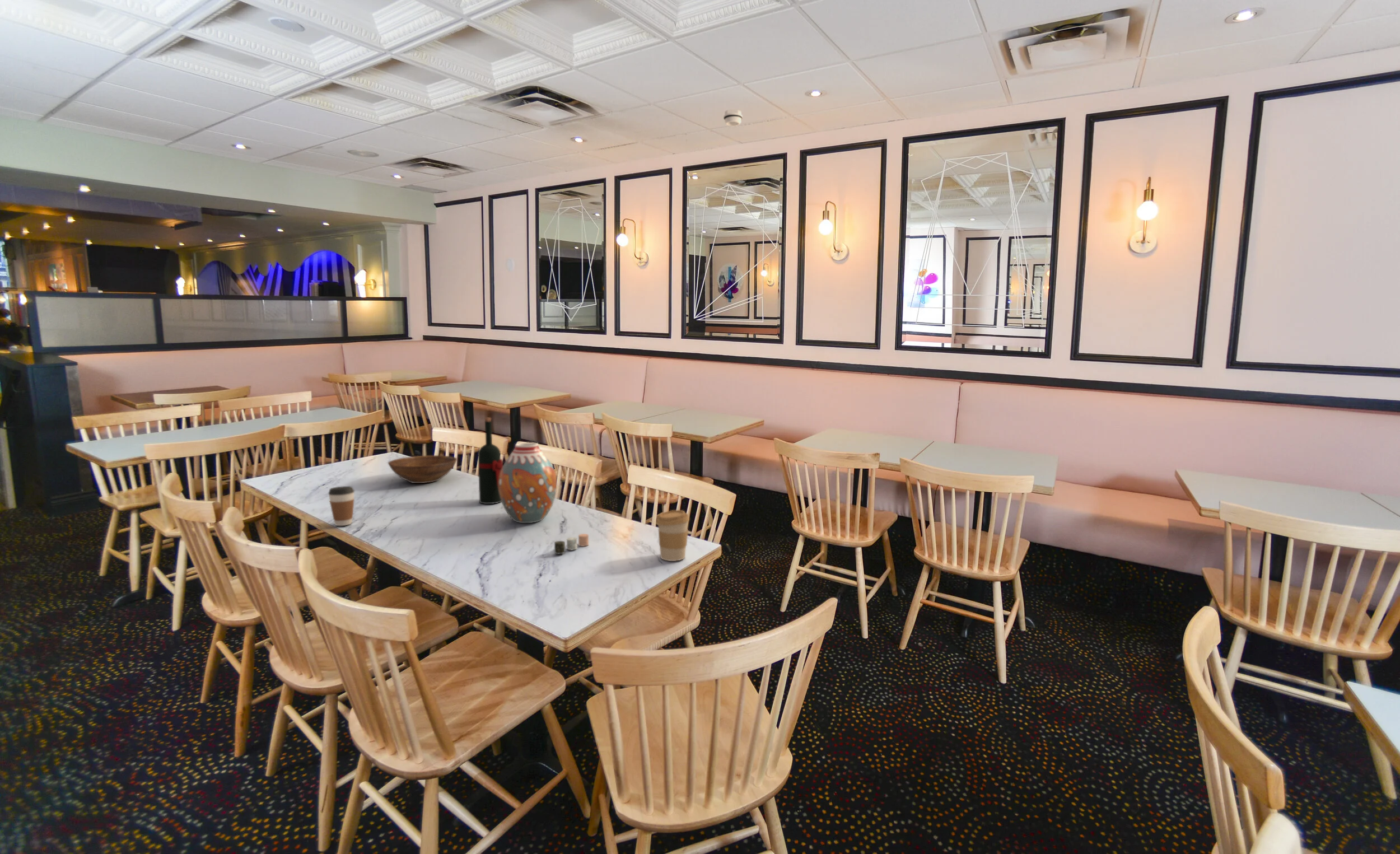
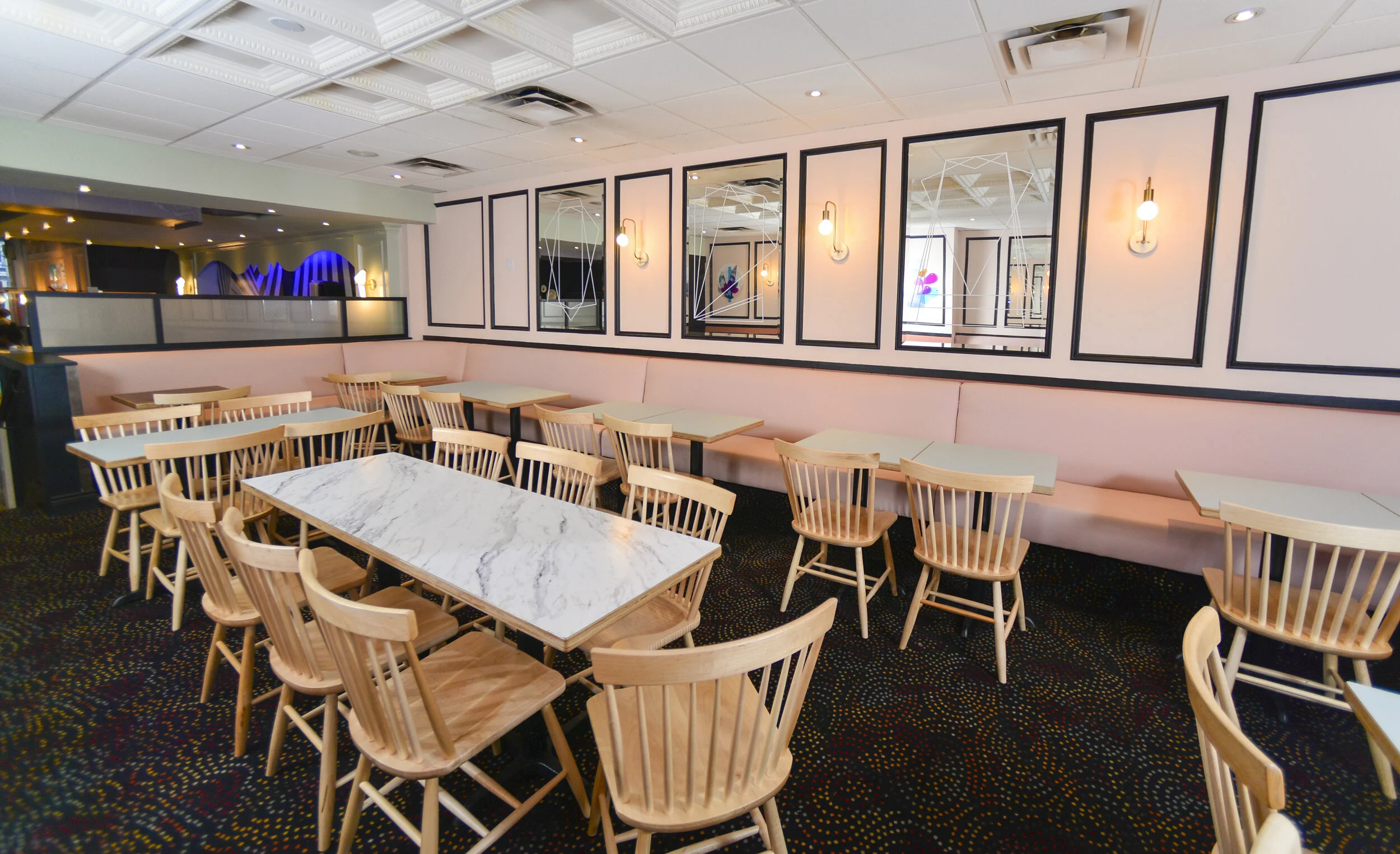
- coffee cup (673, 534)
- coffee cup (342, 506)
- bowl (423, 470)
- vase (528, 482)
- smoke detector (732, 118)
- wine bottle (491, 460)
- candle (572, 543)
